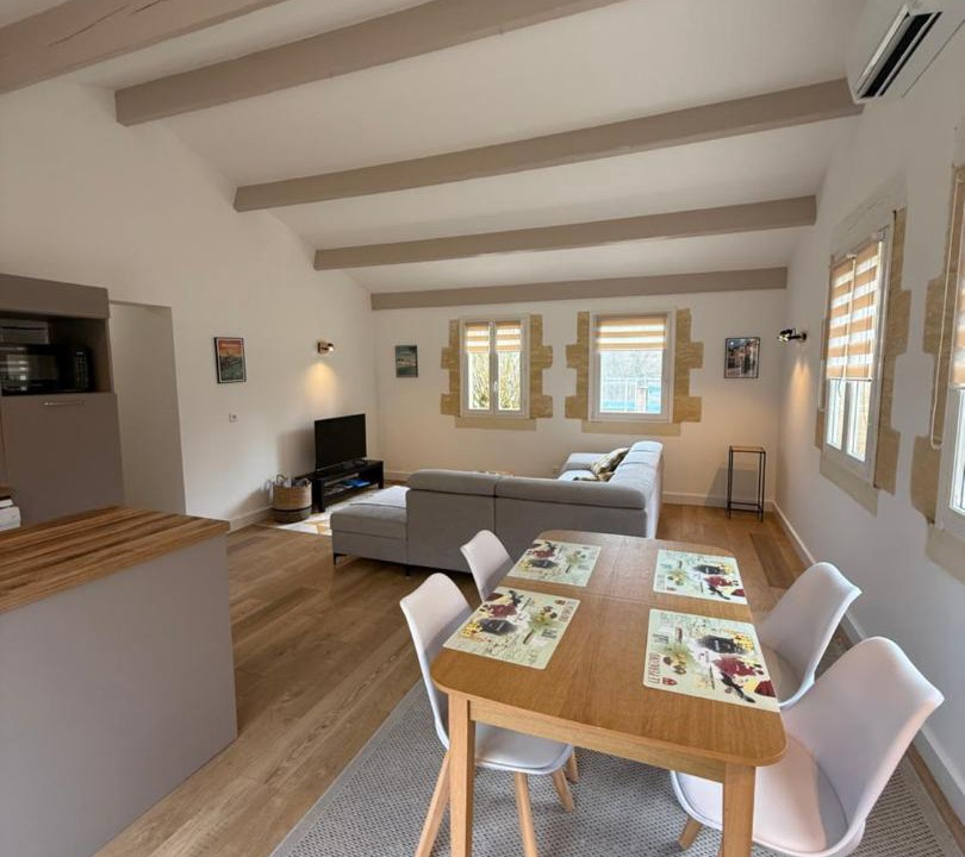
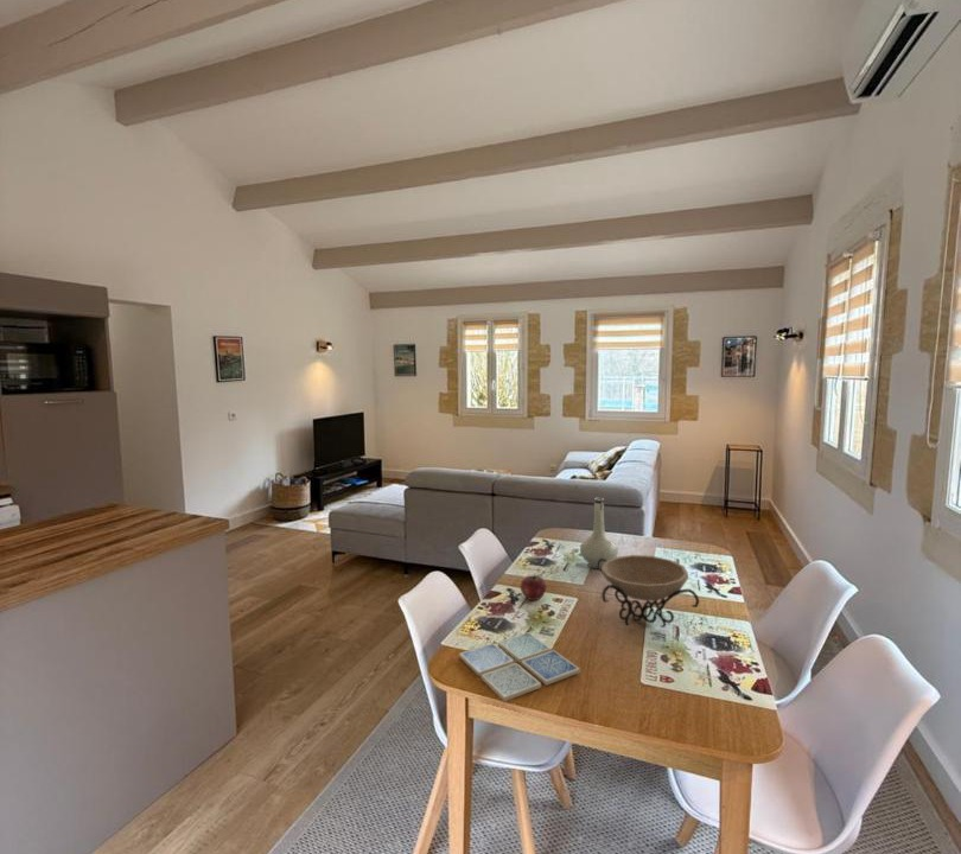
+ vase (598, 531)
+ drink coaster (518, 662)
+ decorative bowl (642, 594)
+ apple (533, 585)
